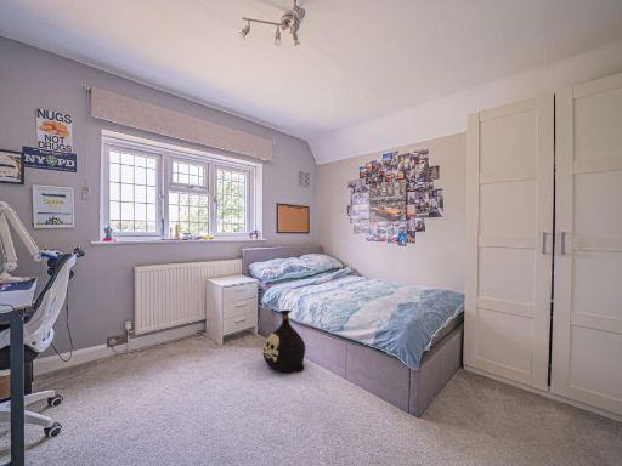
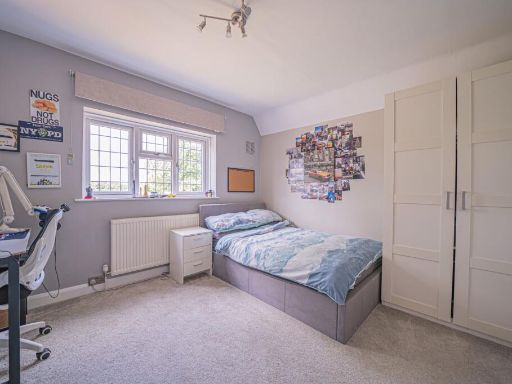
- bag (284, 336)
